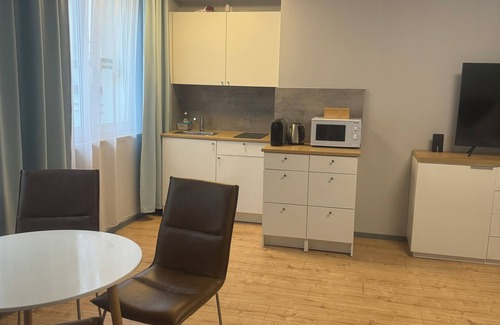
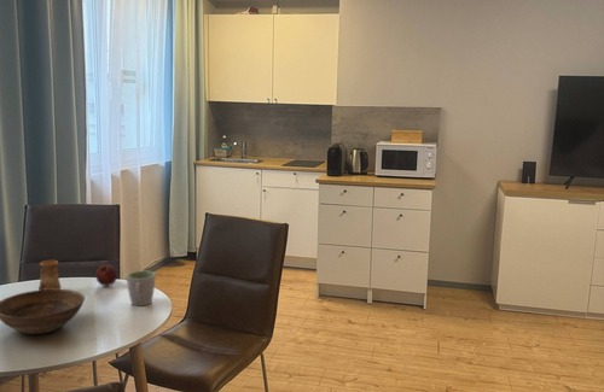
+ apple (106, 274)
+ bowl (41, 314)
+ cup (48, 276)
+ mug (140, 289)
